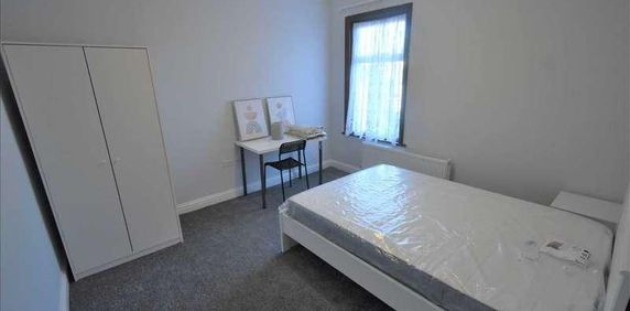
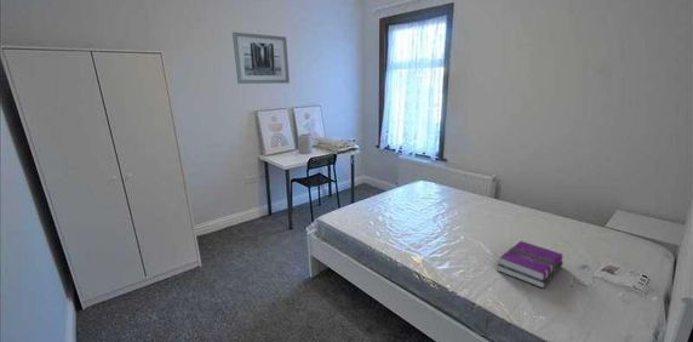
+ wall art (263, 59)
+ hardback book (531, 262)
